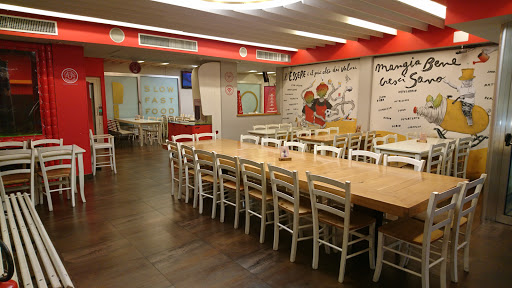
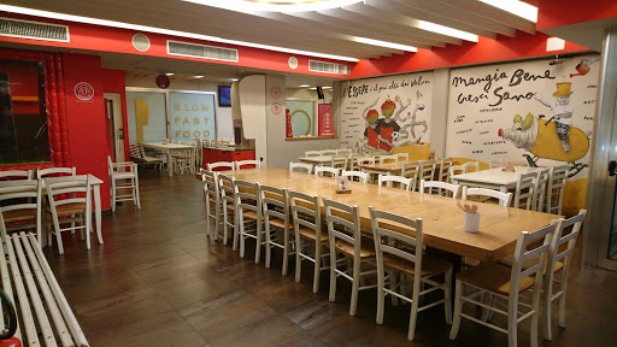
+ utensil holder (468, 216)
